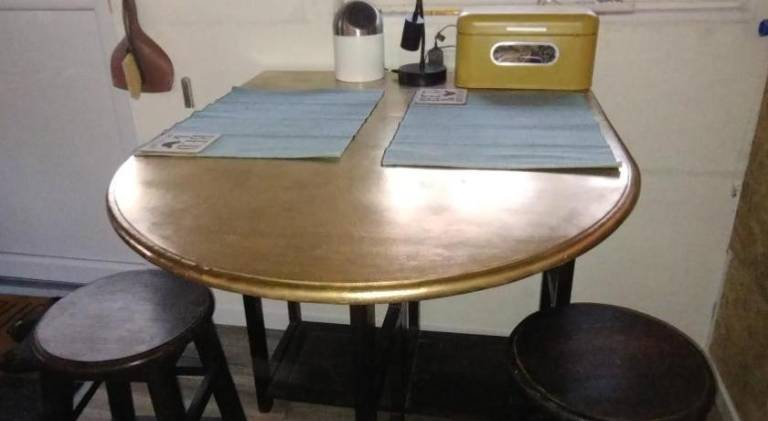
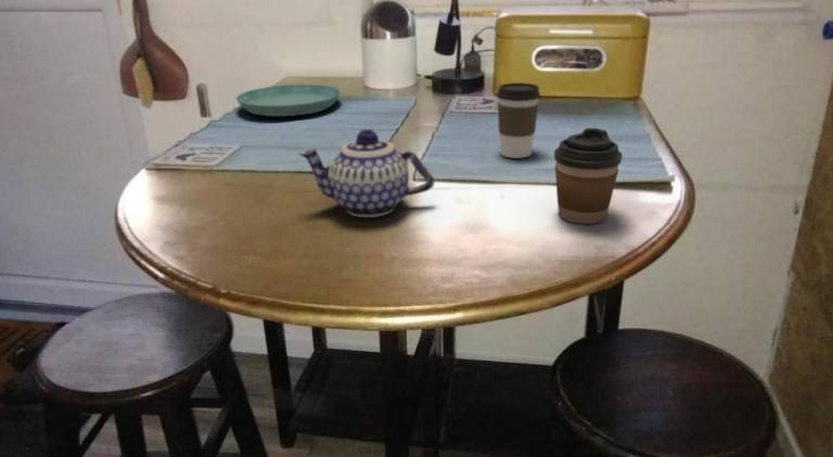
+ saucer (290, 100)
+ teapot (367, 169)
+ coffee cup (516, 120)
+ coffee cup (586, 175)
